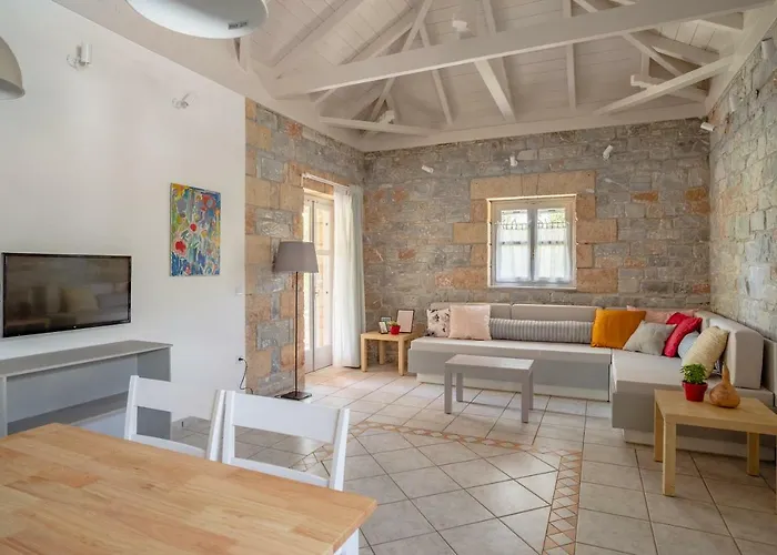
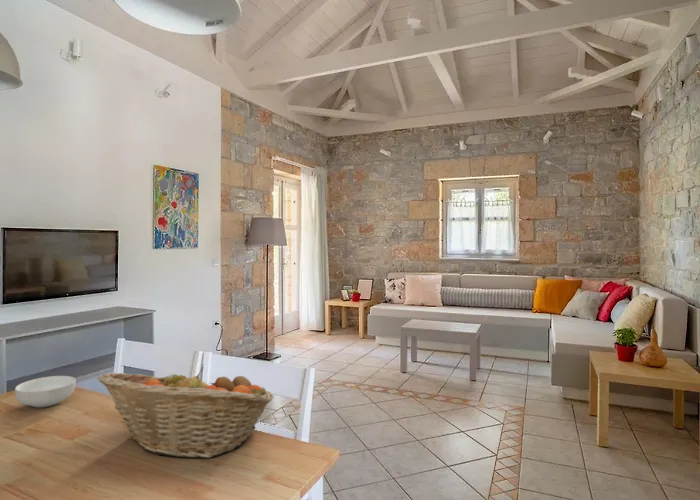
+ fruit basket (188, 400)
+ cereal bowl (46, 393)
